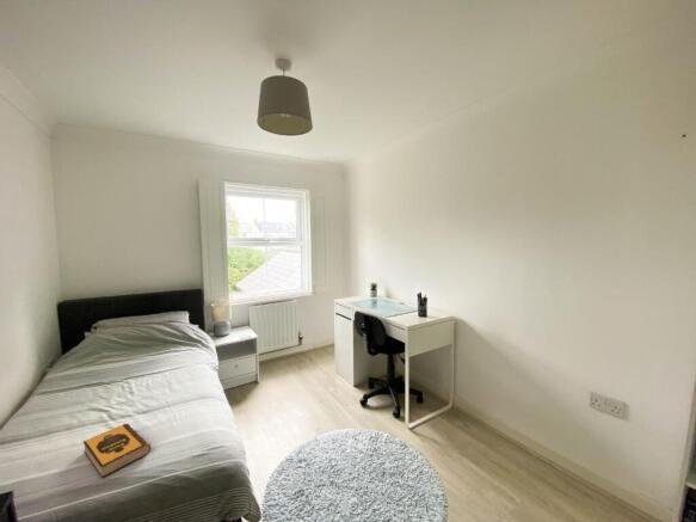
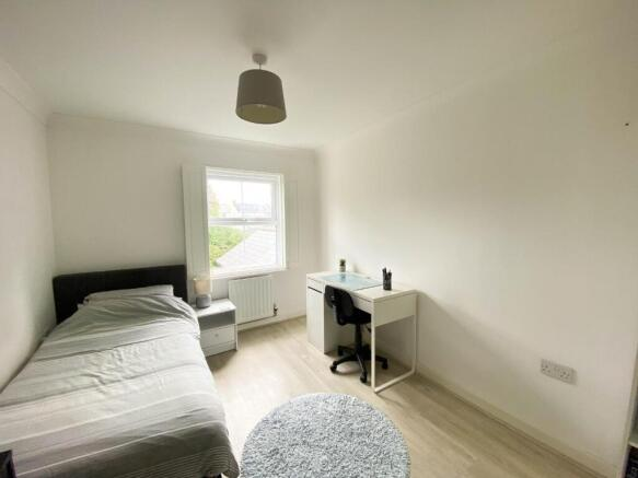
- hardback book (117, 447)
